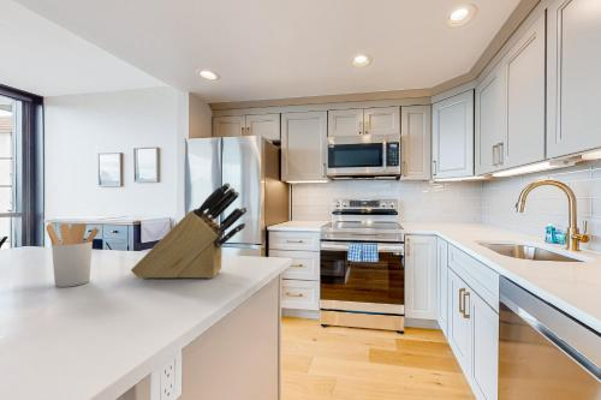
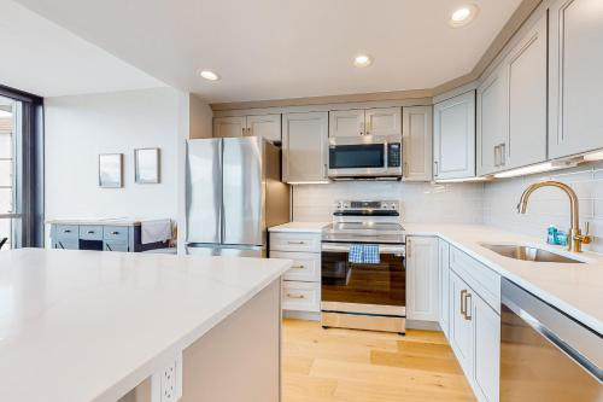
- utensil holder (72, 251)
- knife block (192, 228)
